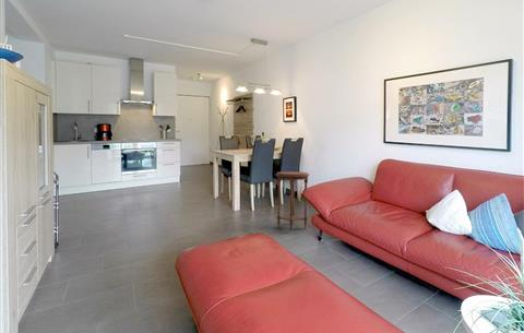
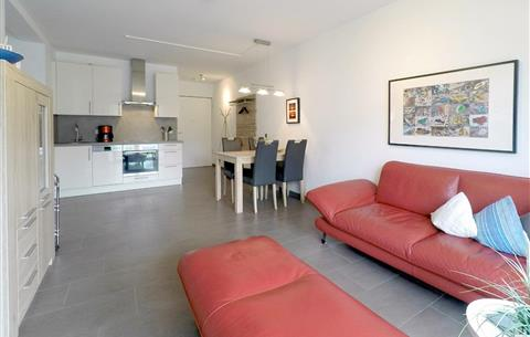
- side table (291, 200)
